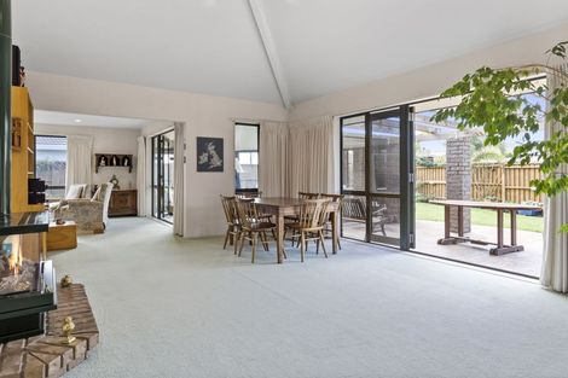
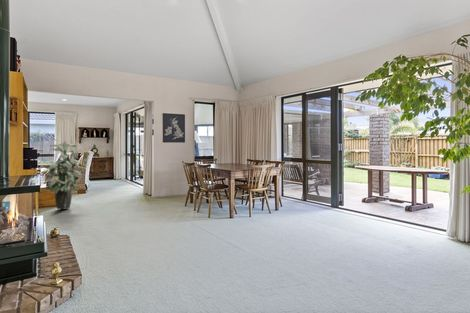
+ indoor plant (62, 174)
